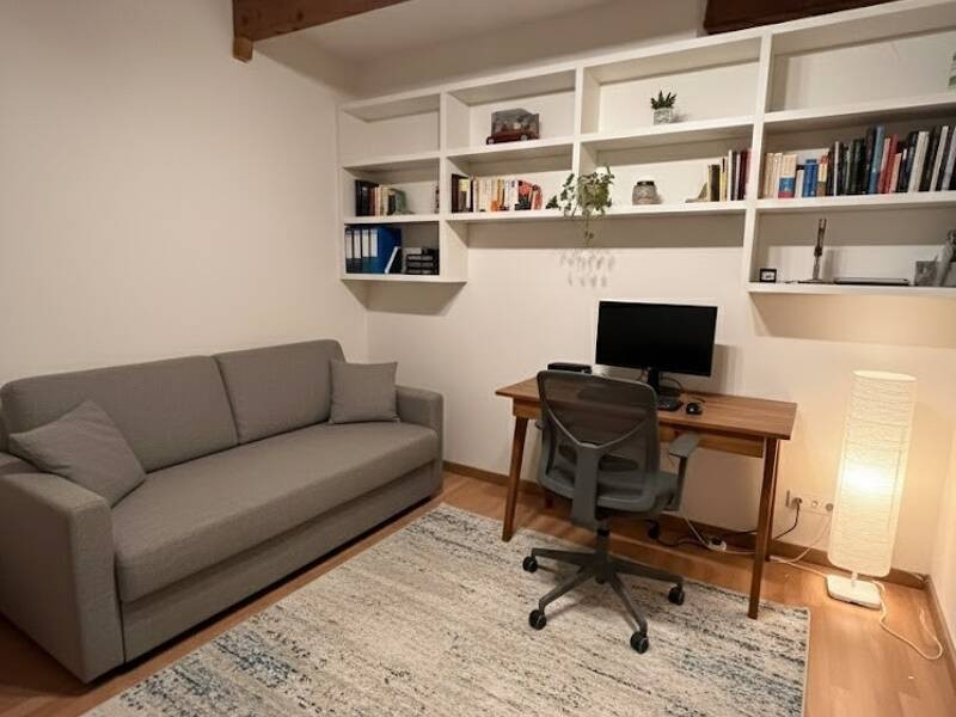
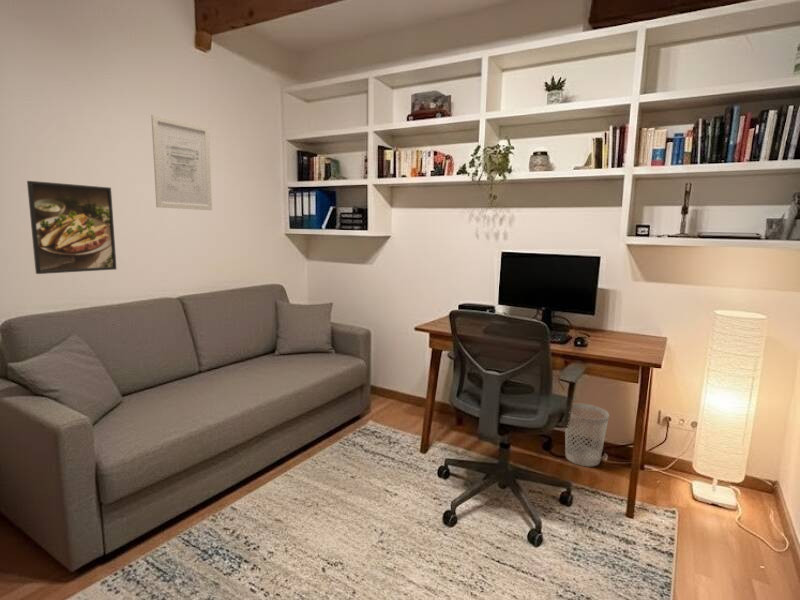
+ wall art (183, 165)
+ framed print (75, 228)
+ wastebasket (584, 434)
